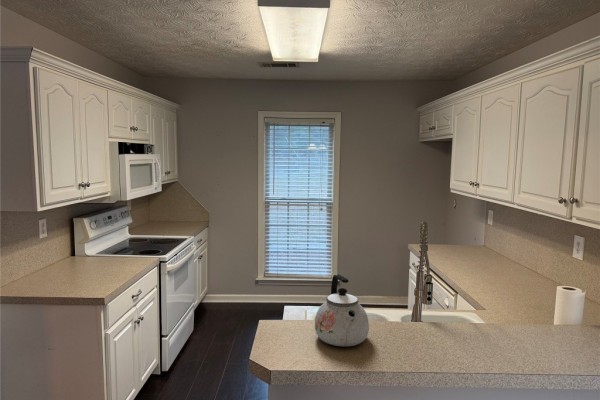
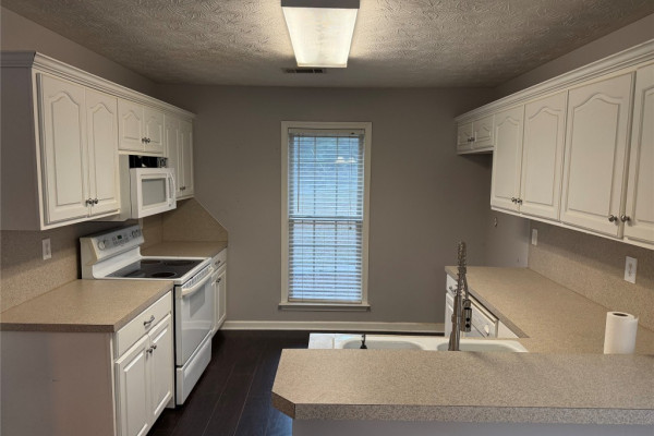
- kettle (342, 308)
